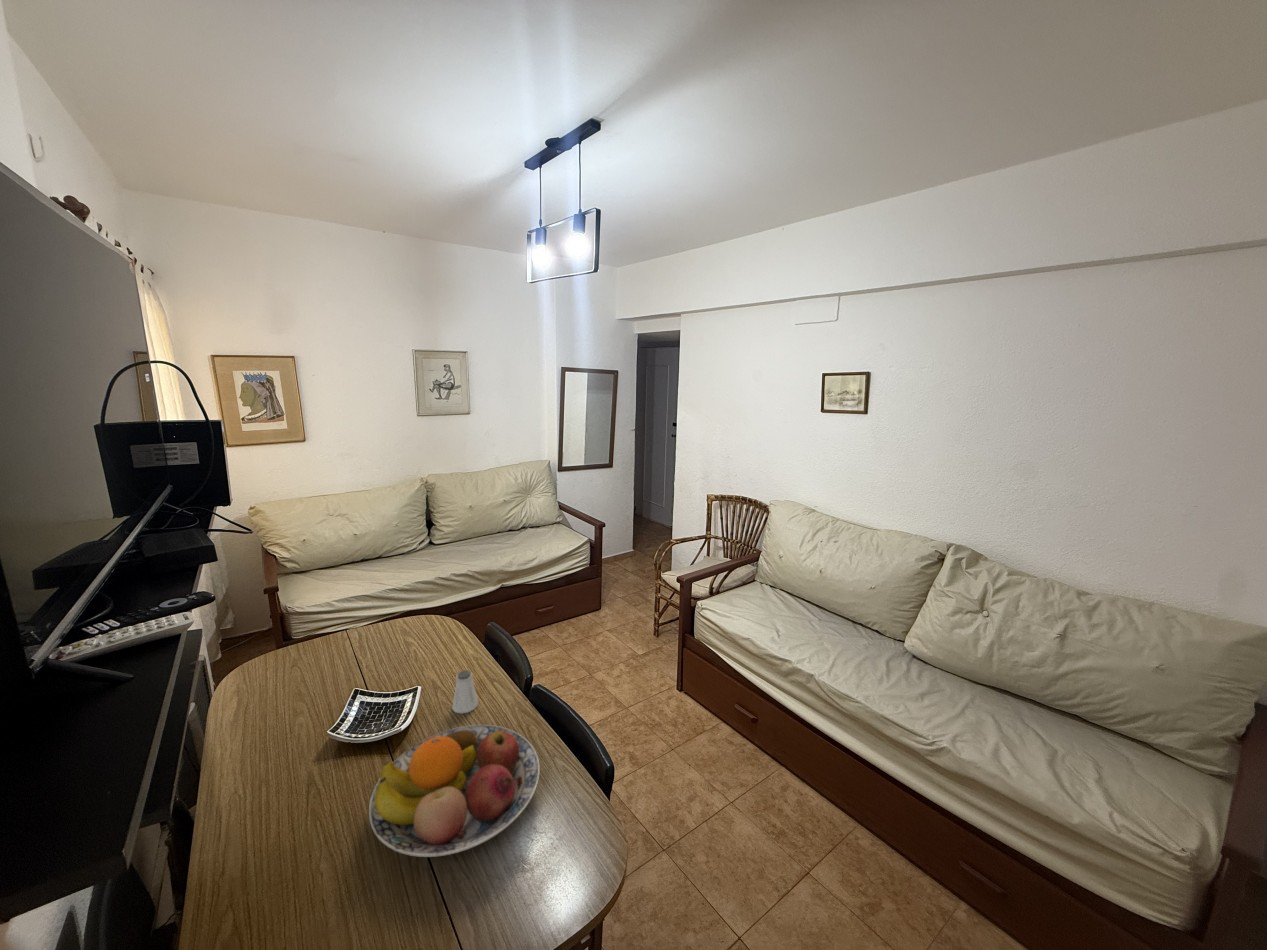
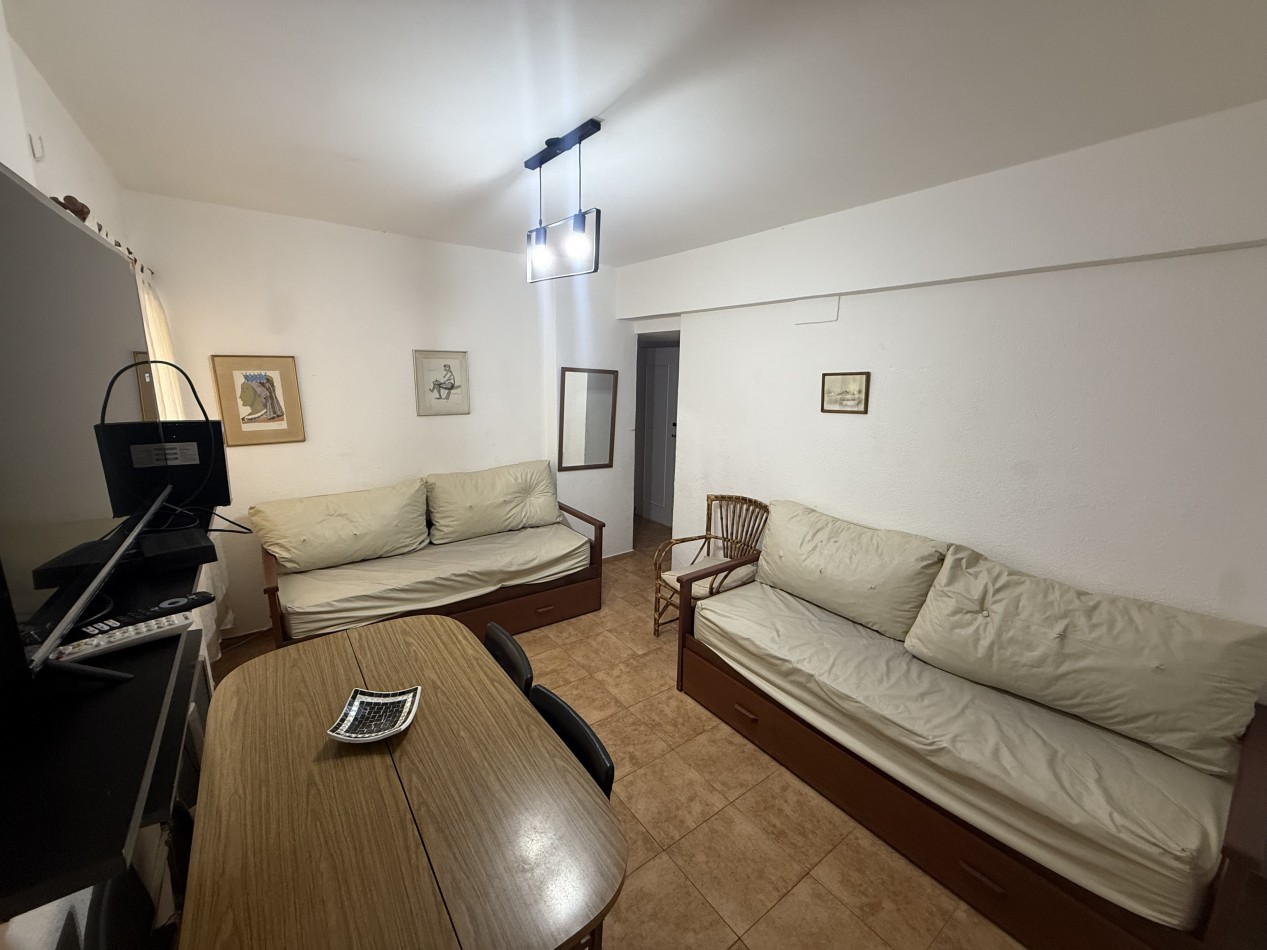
- saltshaker (464, 689)
- fruit bowl (458, 773)
